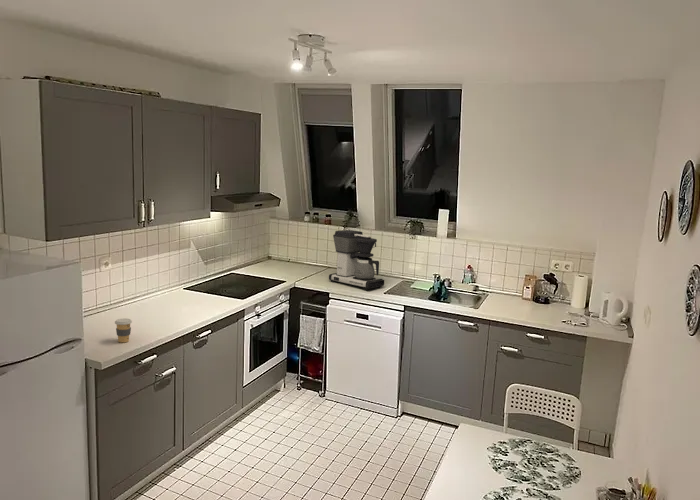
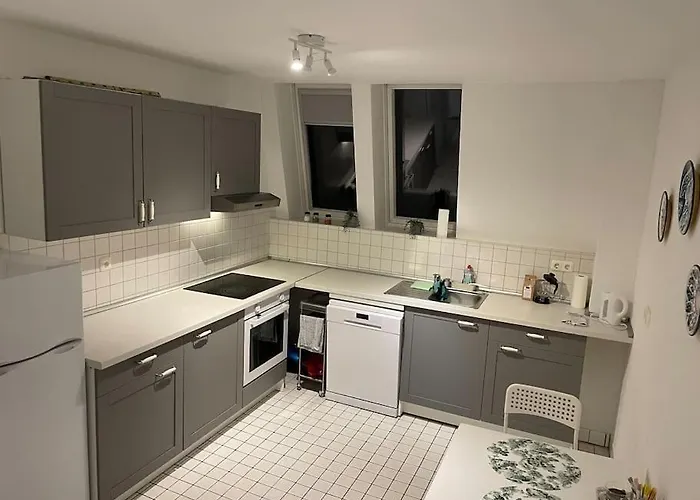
- coffee maker (357, 258)
- coffee cup (123, 330)
